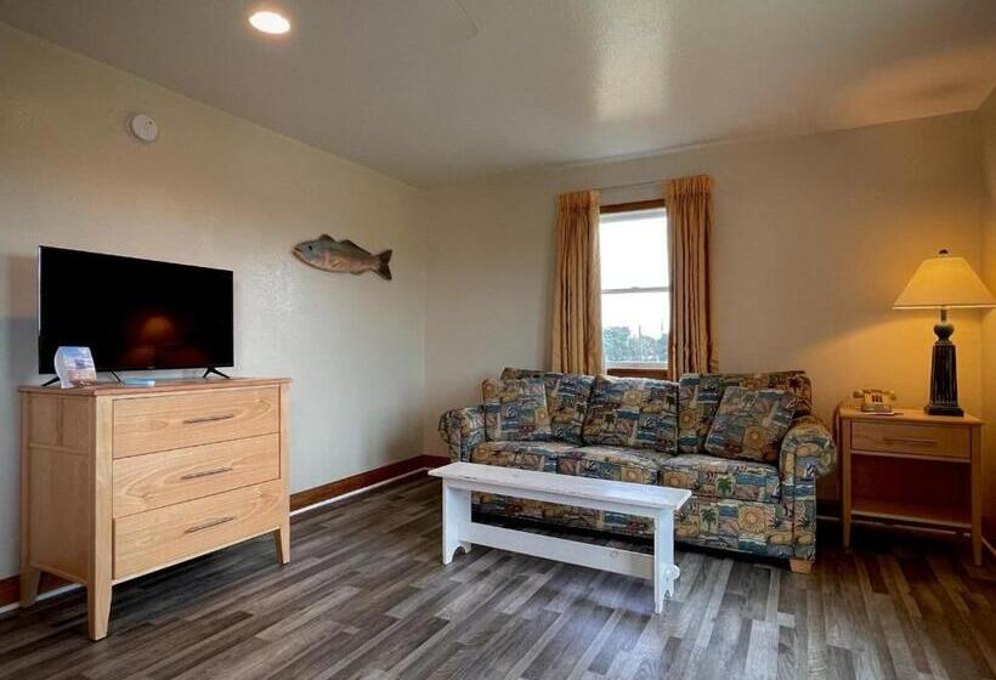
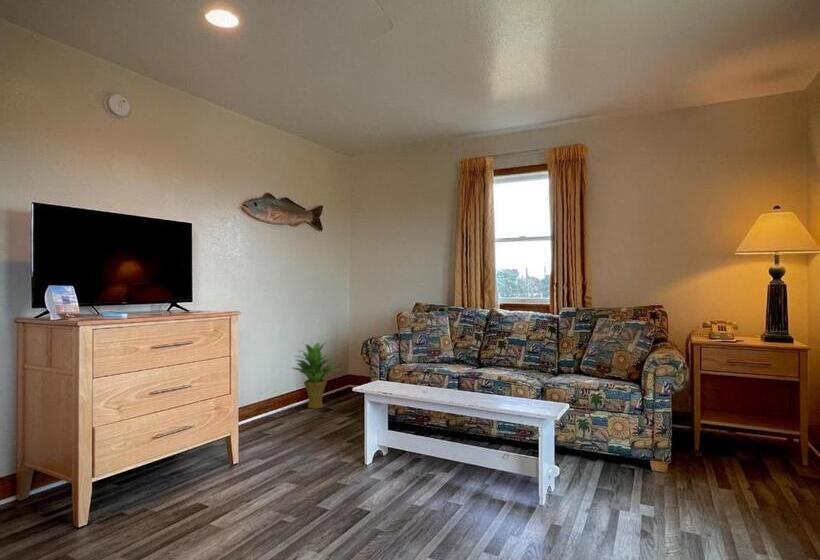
+ potted plant (315, 374)
